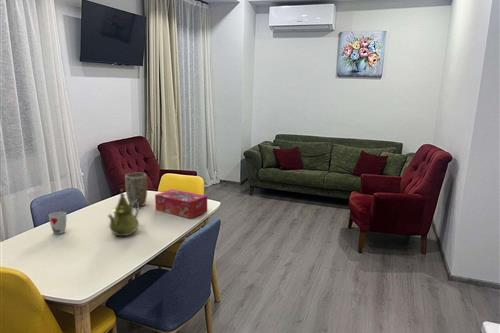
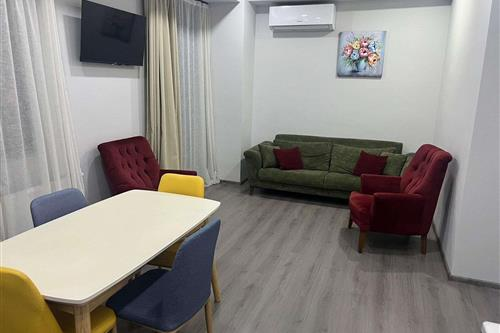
- cup (58, 223)
- tissue box (181, 203)
- plant pot (136, 189)
- teapot (124, 211)
